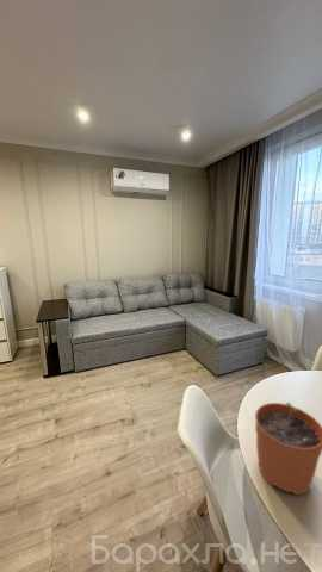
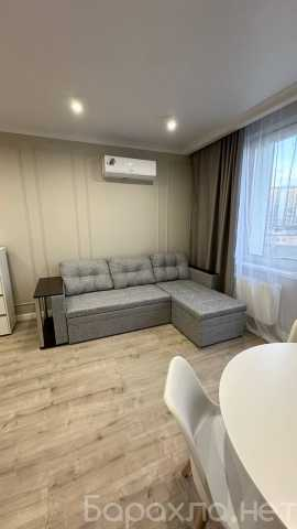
- plant pot (286, 435)
